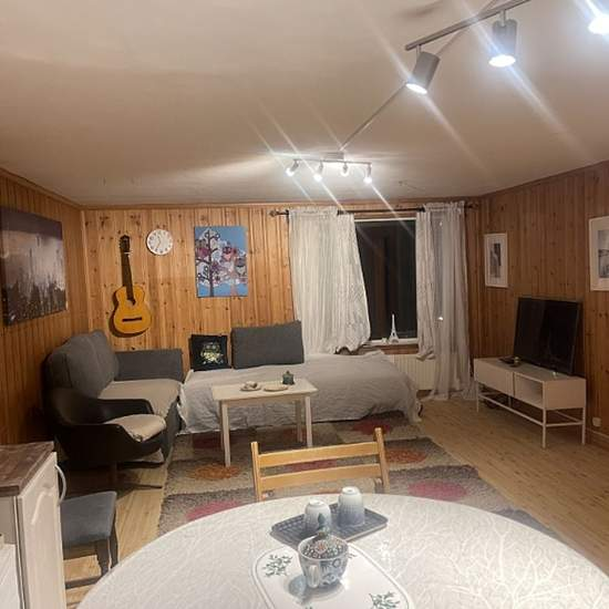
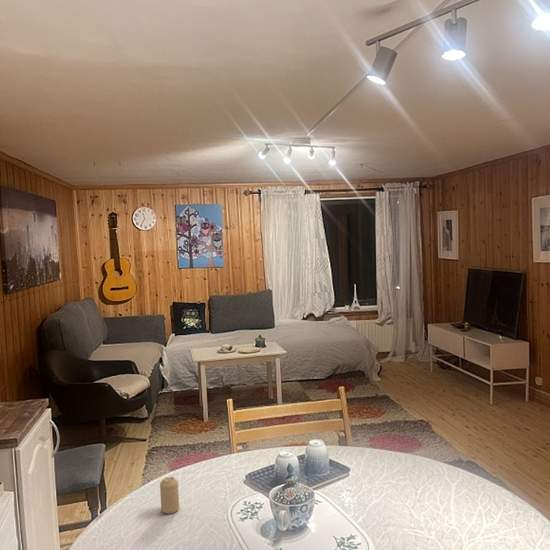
+ candle (169, 493)
